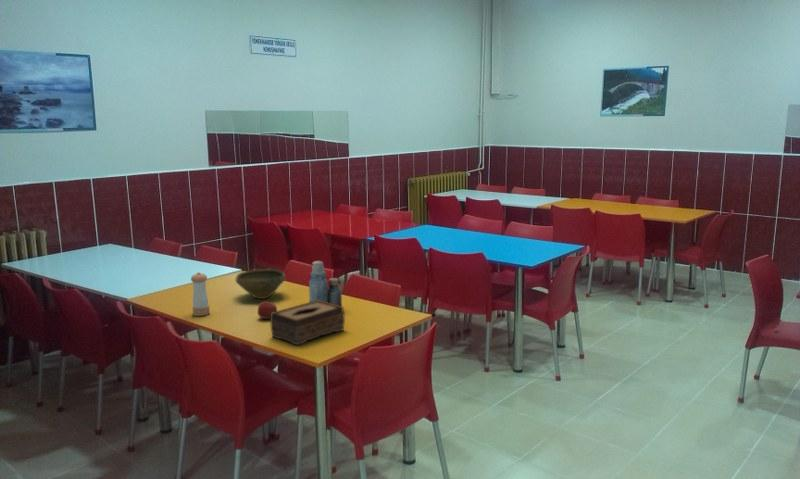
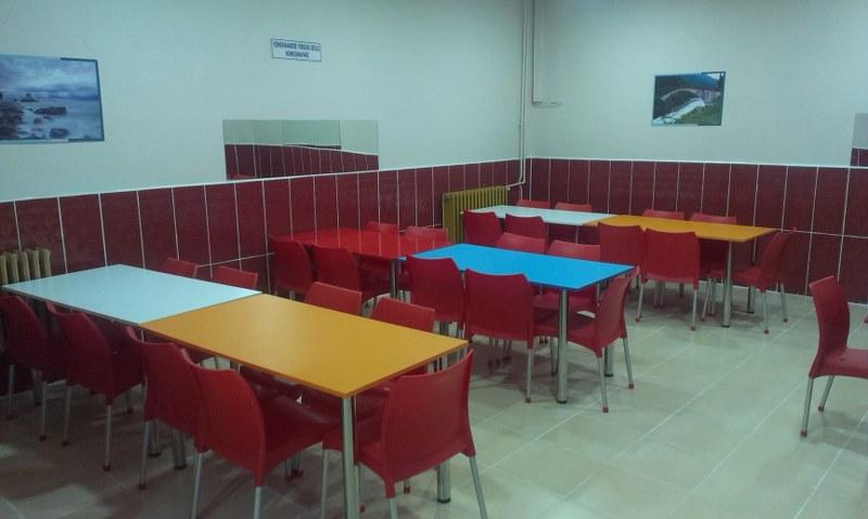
- apple (267, 309)
- pepper shaker (200, 293)
- bottle (324, 286)
- bowl (260, 285)
- tissue box (308, 321)
